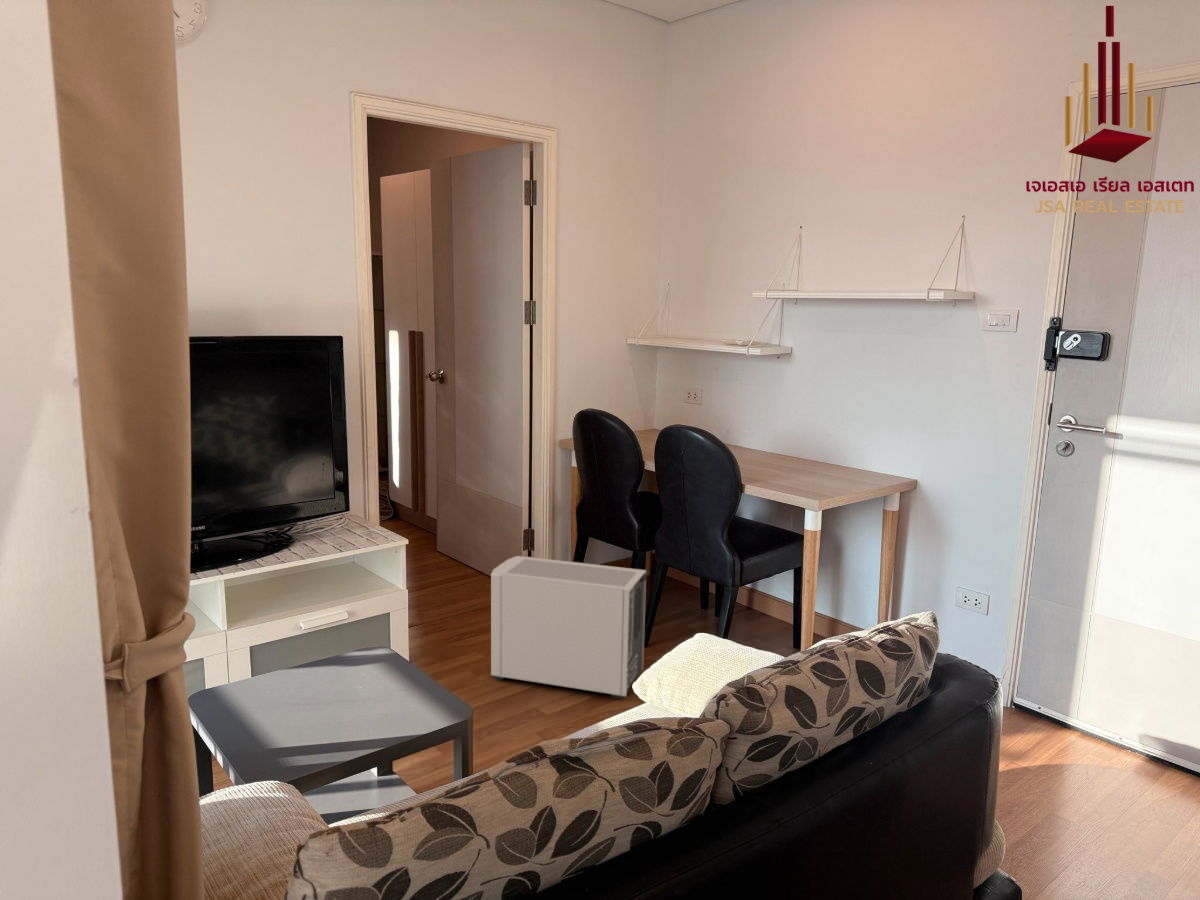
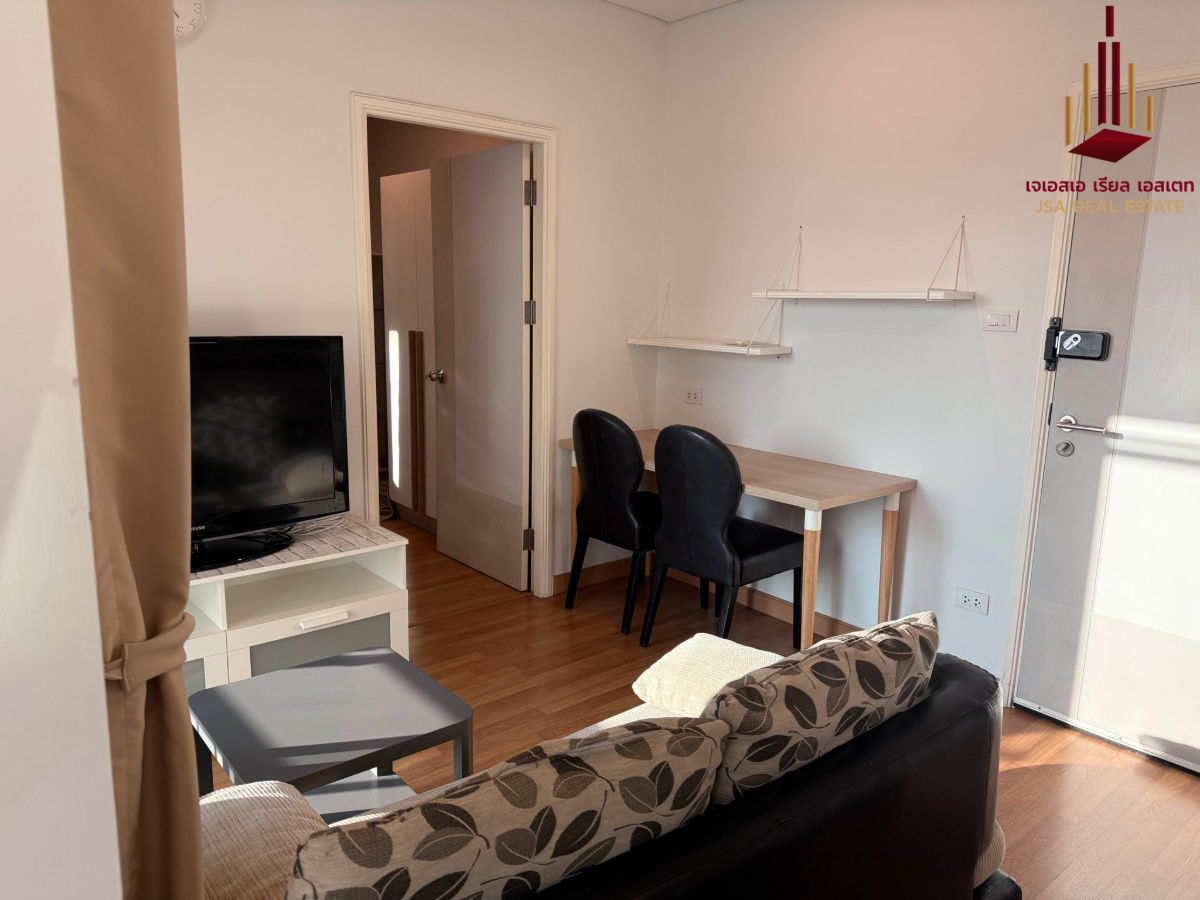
- air purifier (567, 625)
